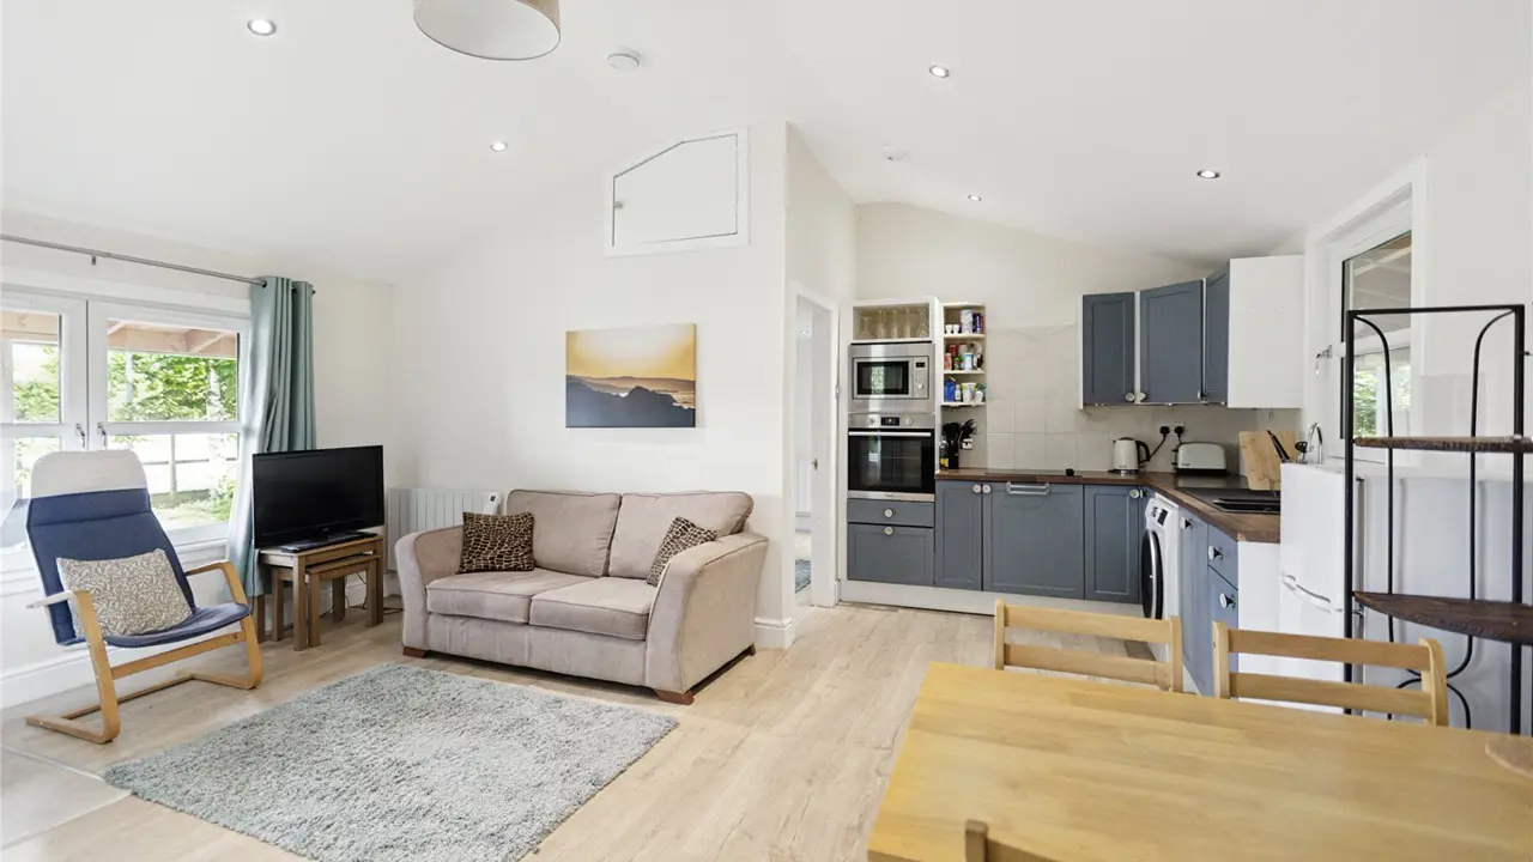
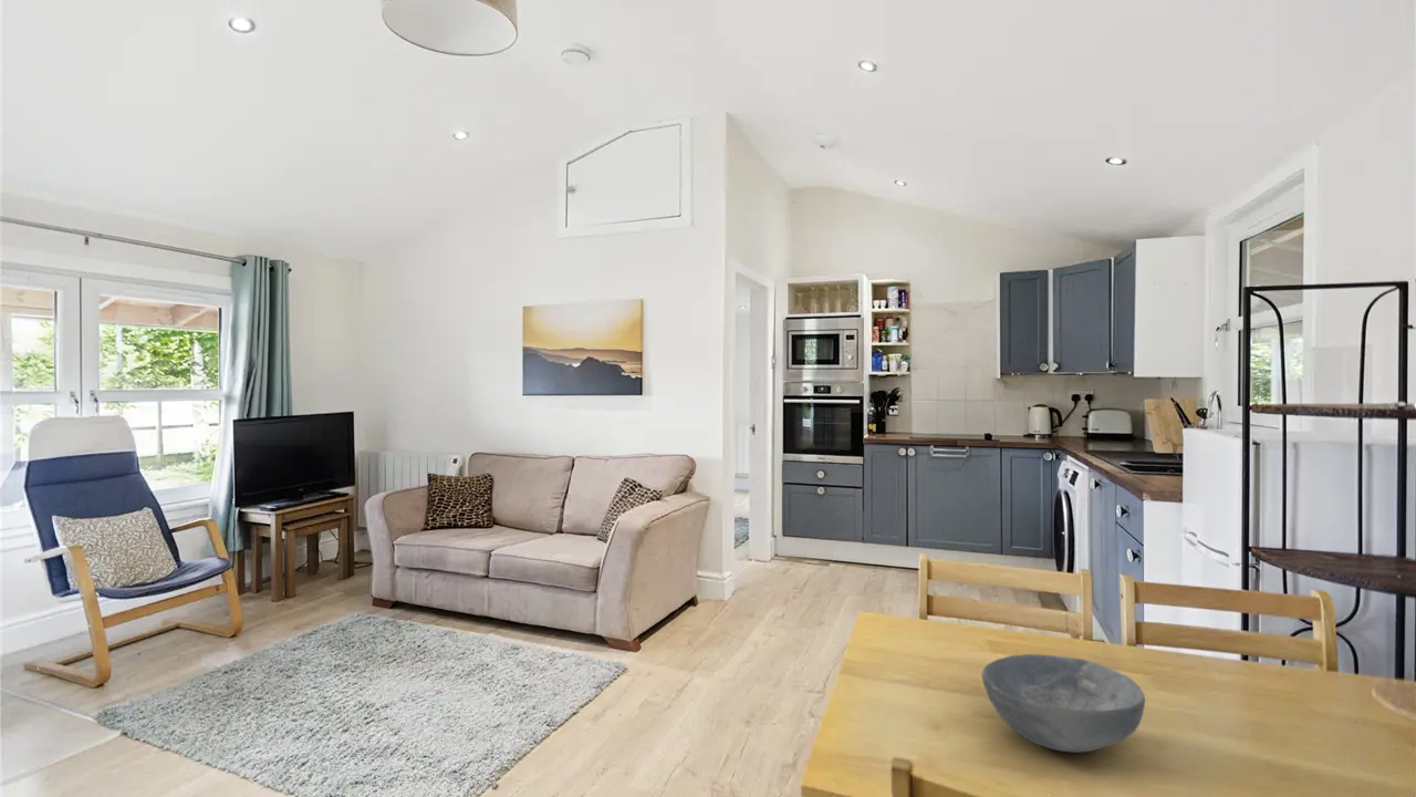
+ bowl (1059, 708)
